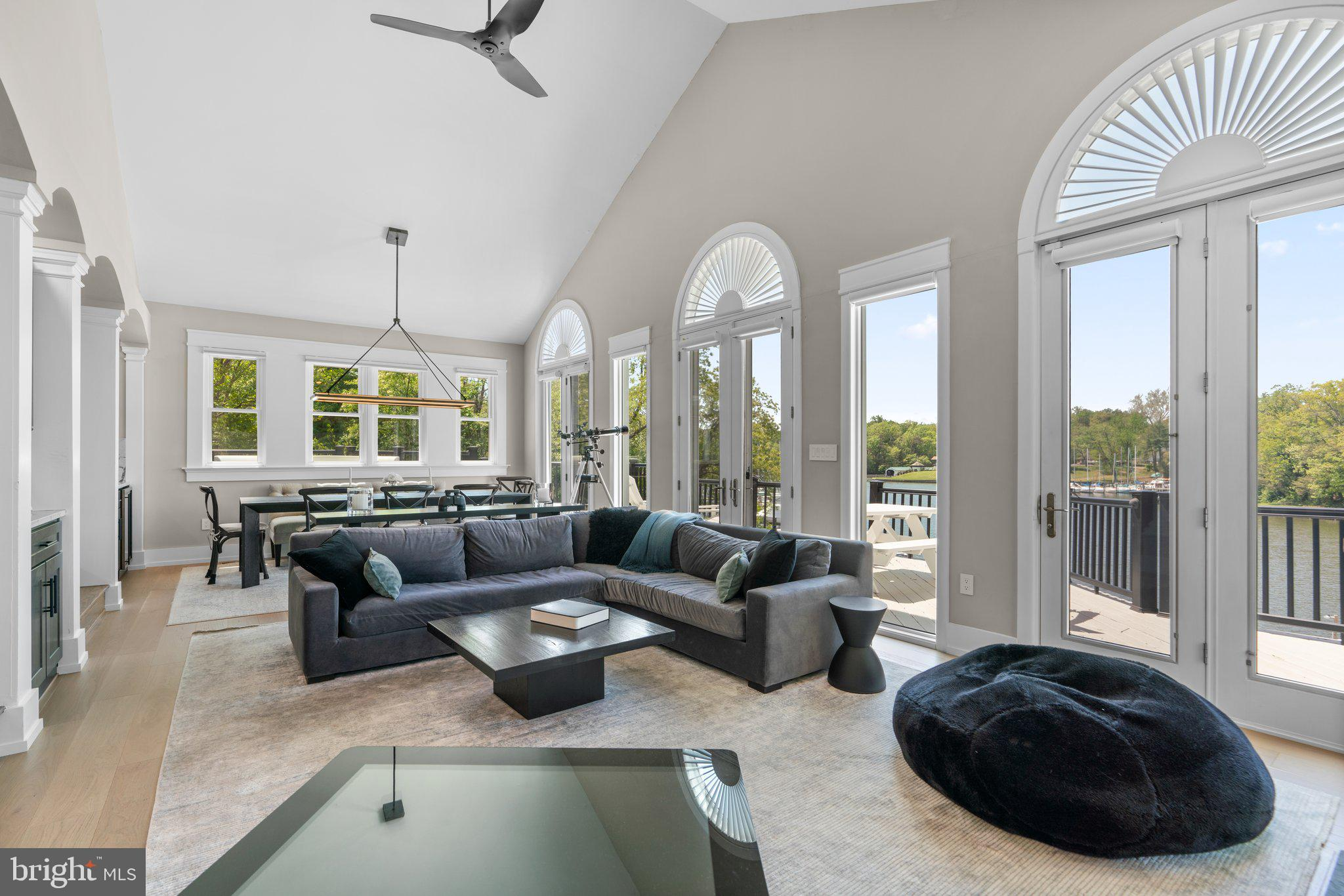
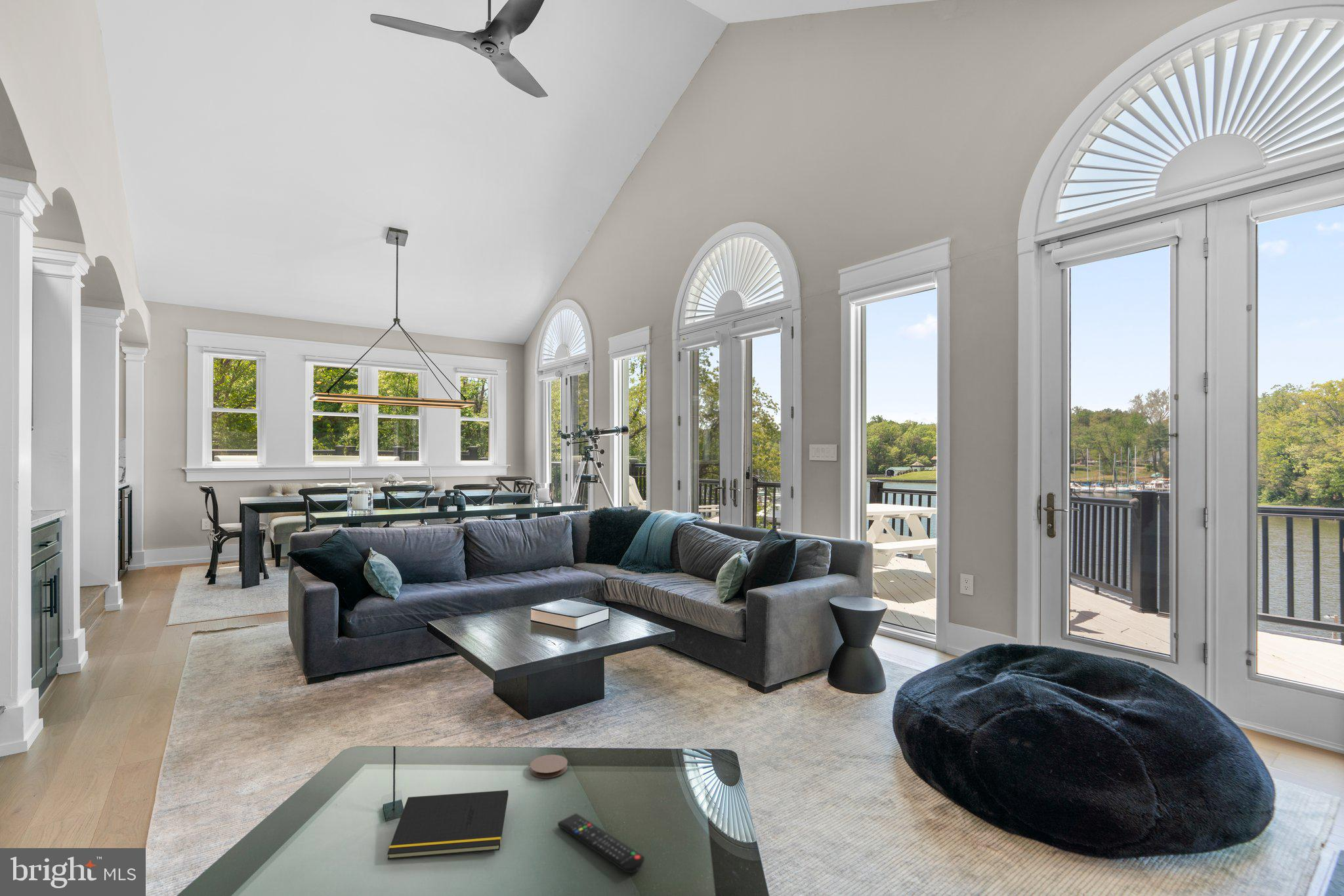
+ remote control (600, 842)
+ coaster (549, 765)
+ notepad (452, 822)
